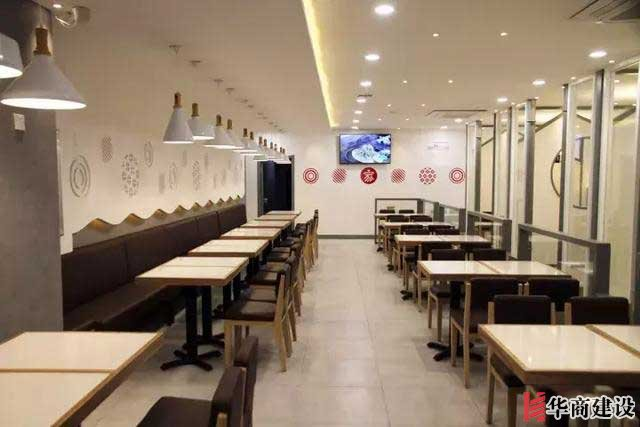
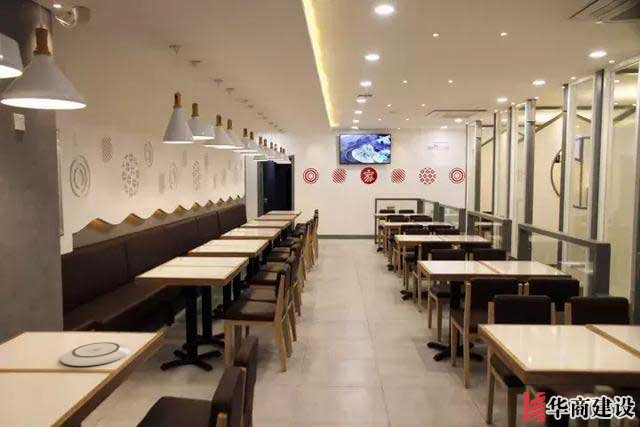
+ plate (96, 351)
